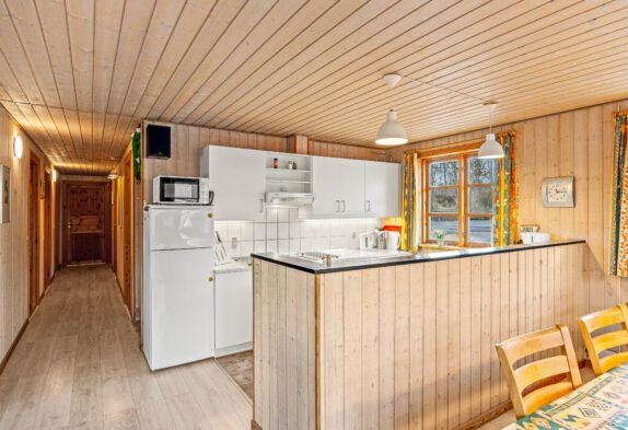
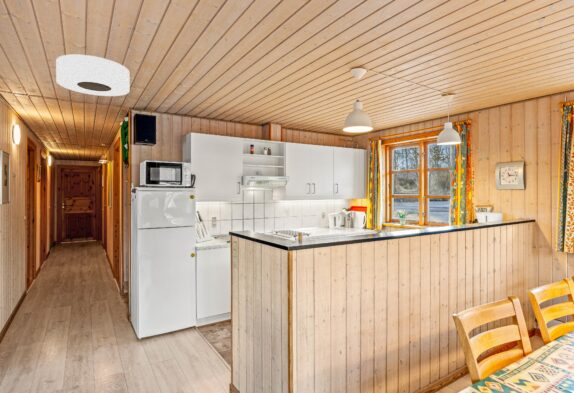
+ ceiling light (94, 77)
